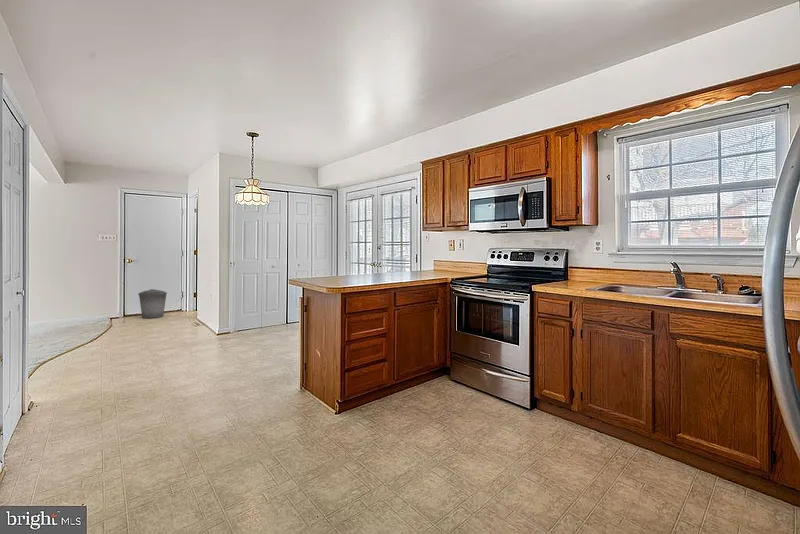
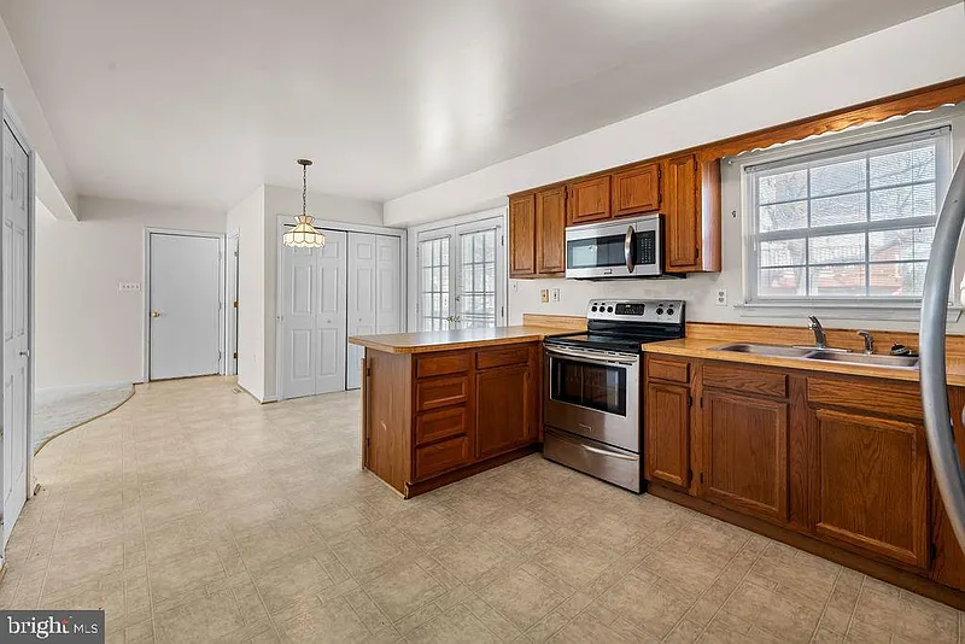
- trash can (152, 302)
